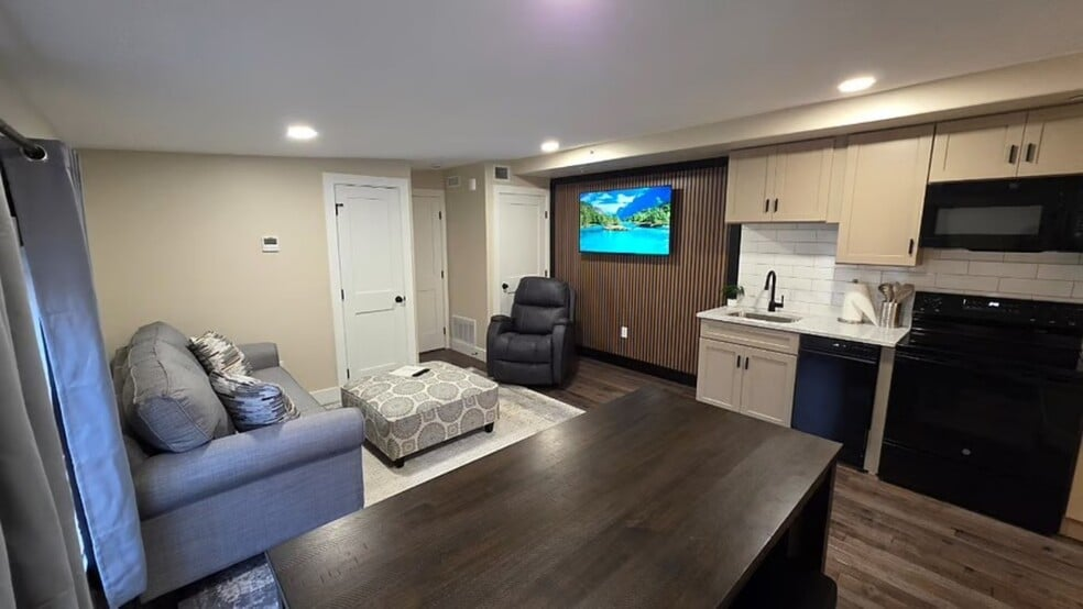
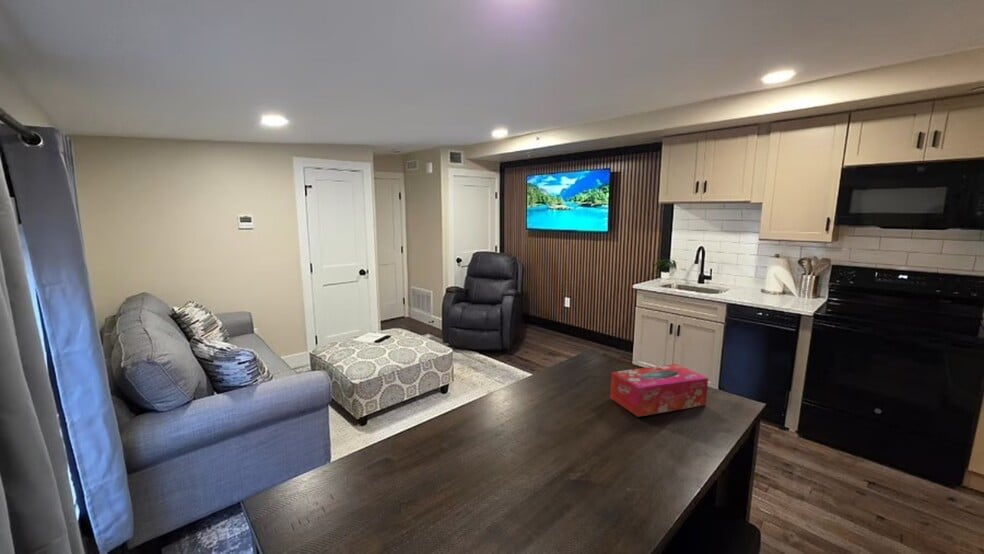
+ tissue box (658, 388)
